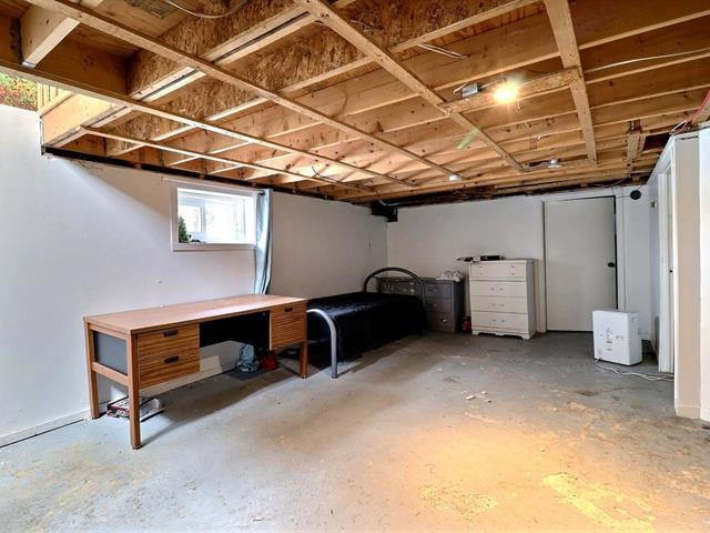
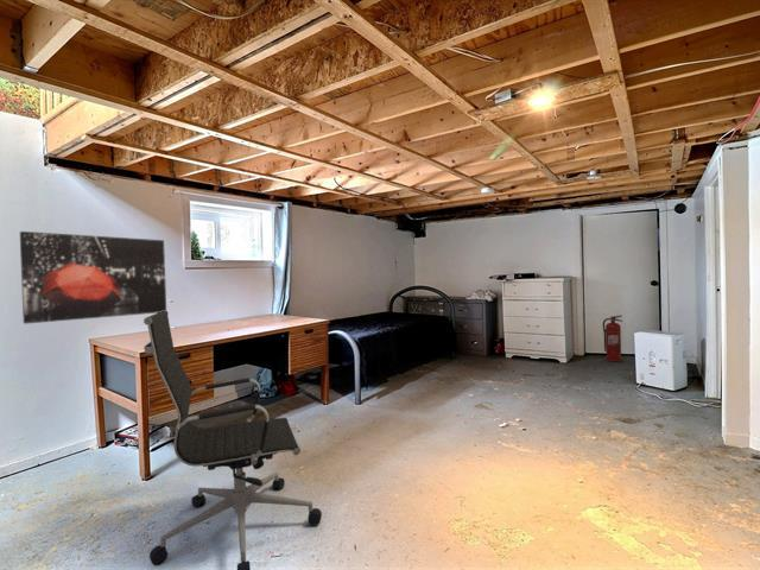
+ fire extinguisher (613, 337)
+ wall art (102, 277)
+ office chair (238, 423)
